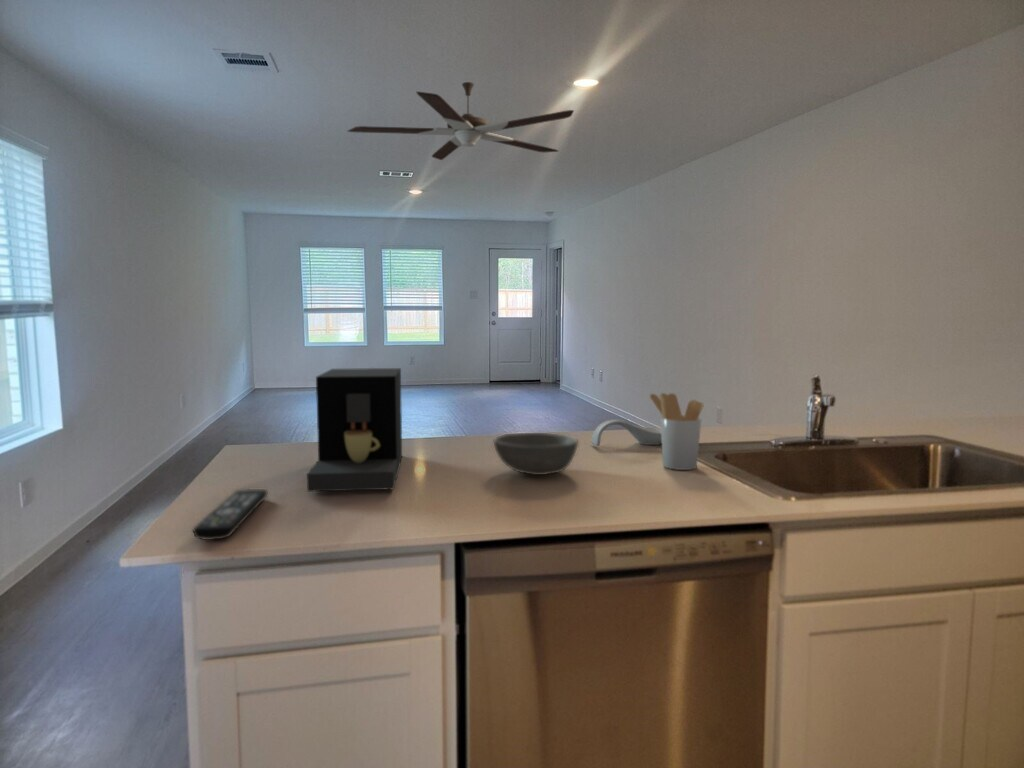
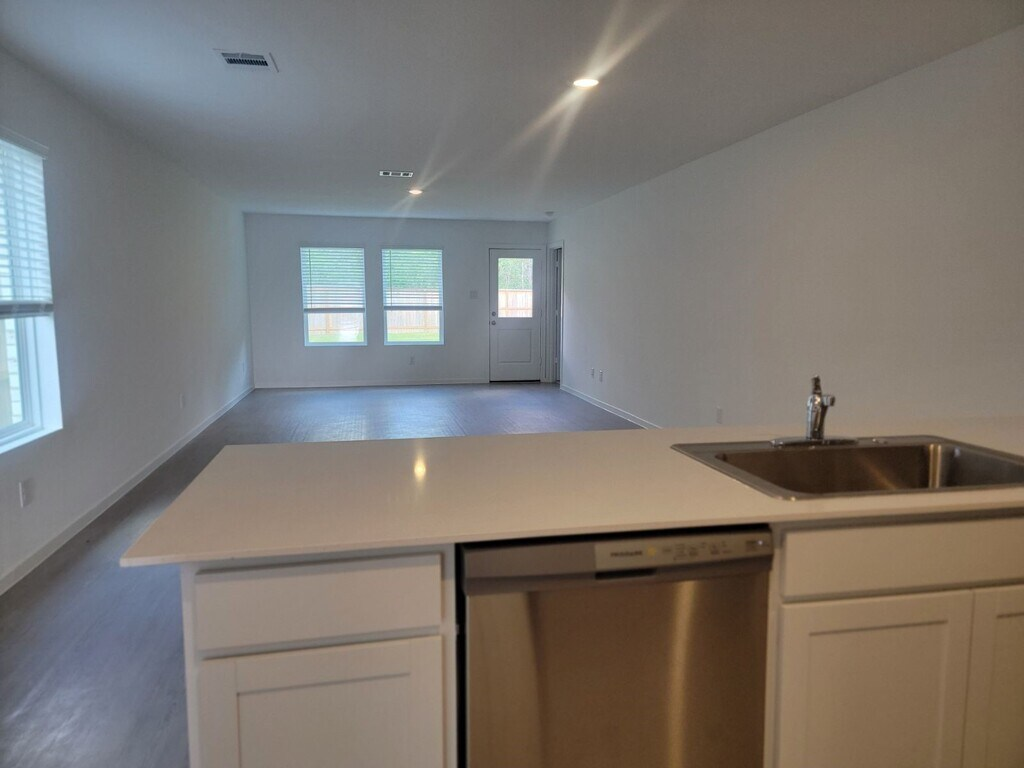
- coffee maker (359, 424)
- ceiling fan (458, 115)
- utensil holder (674, 428)
- remote control (234, 511)
- spoon rest (632, 431)
- bowl (535, 455)
